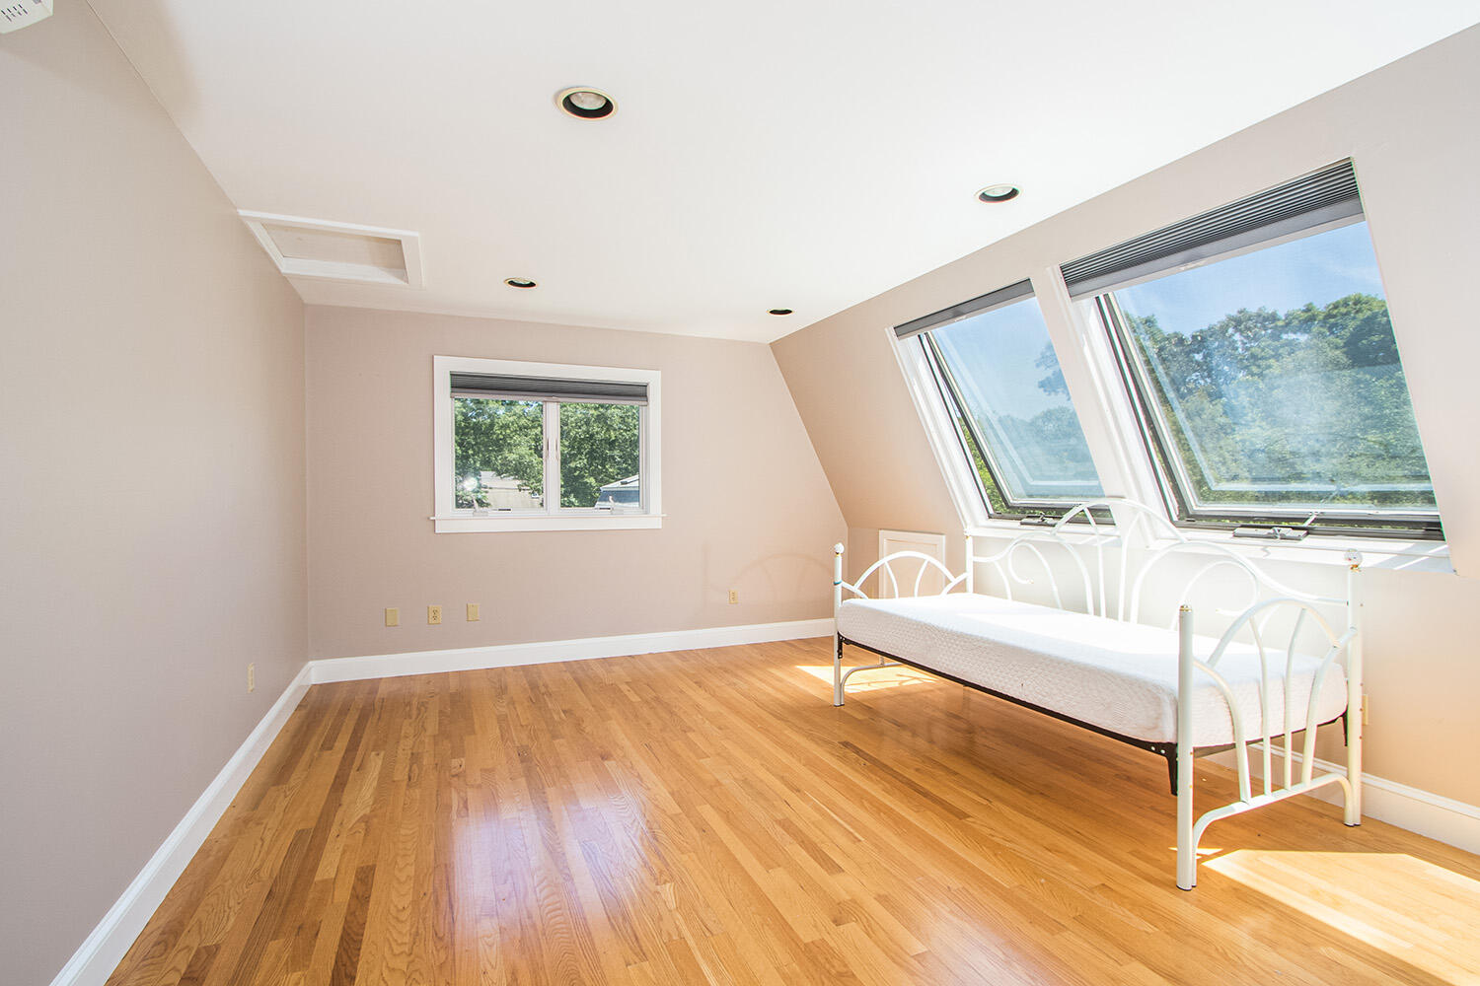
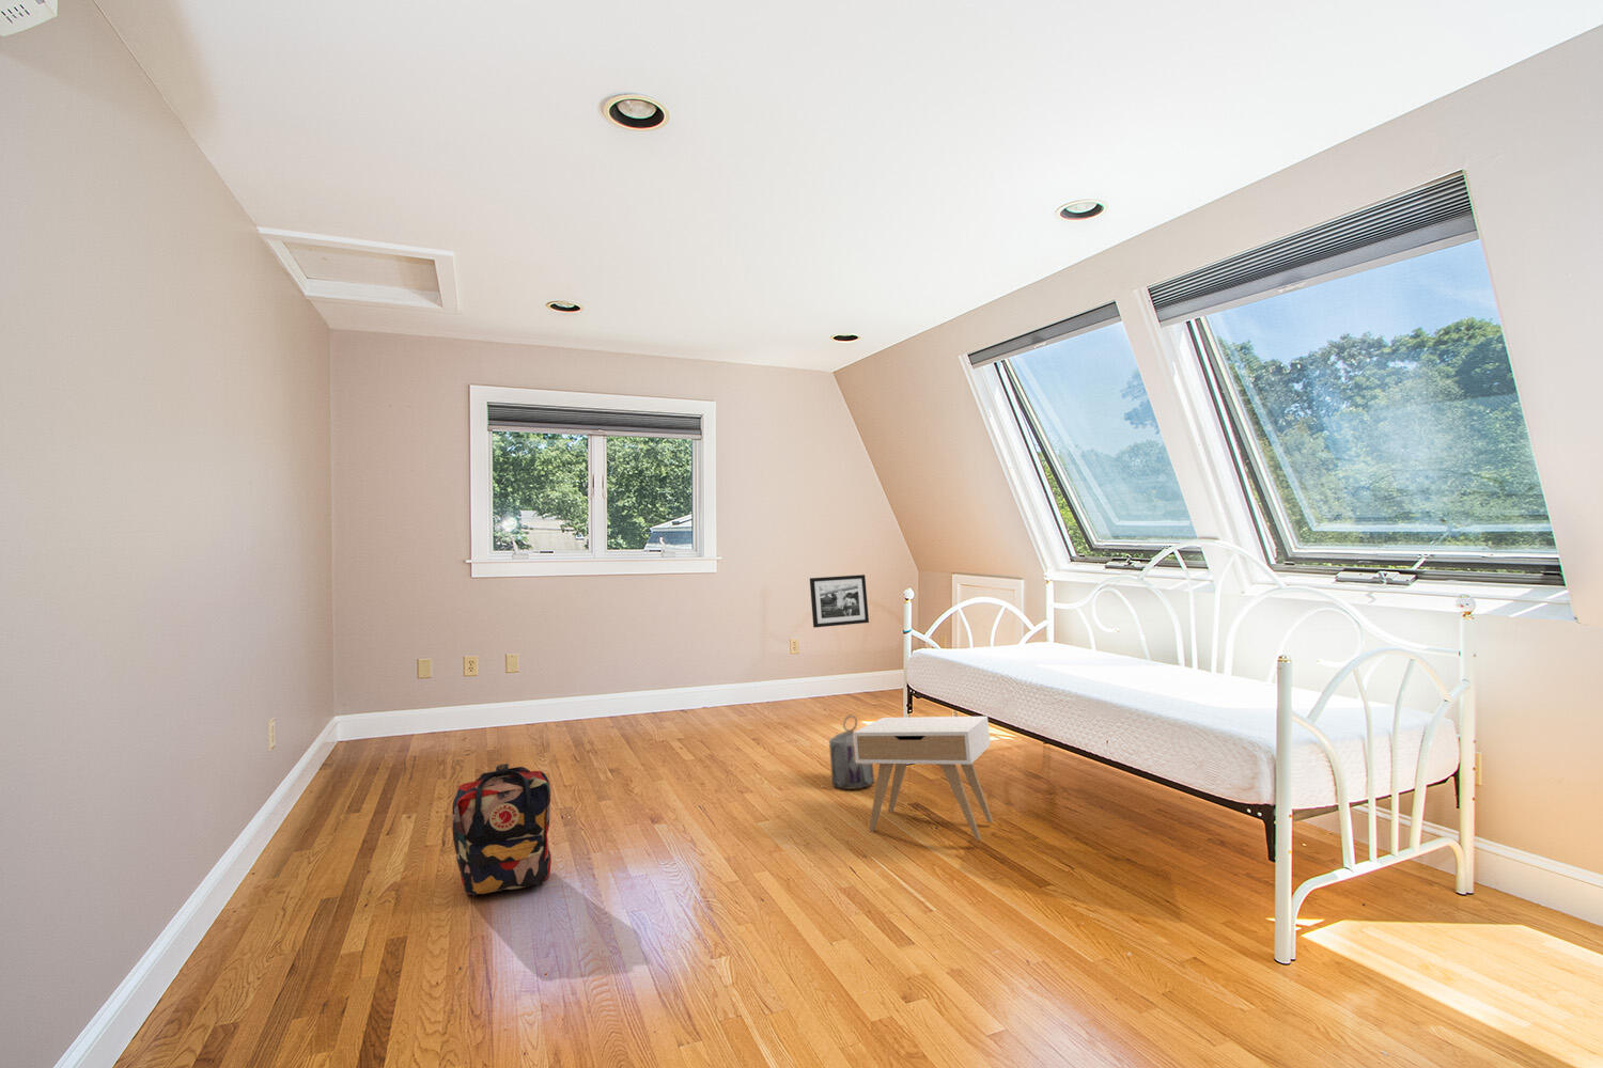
+ nightstand (927, 763)
+ picture frame (838, 601)
+ lantern (849, 750)
+ backpack (503, 824)
